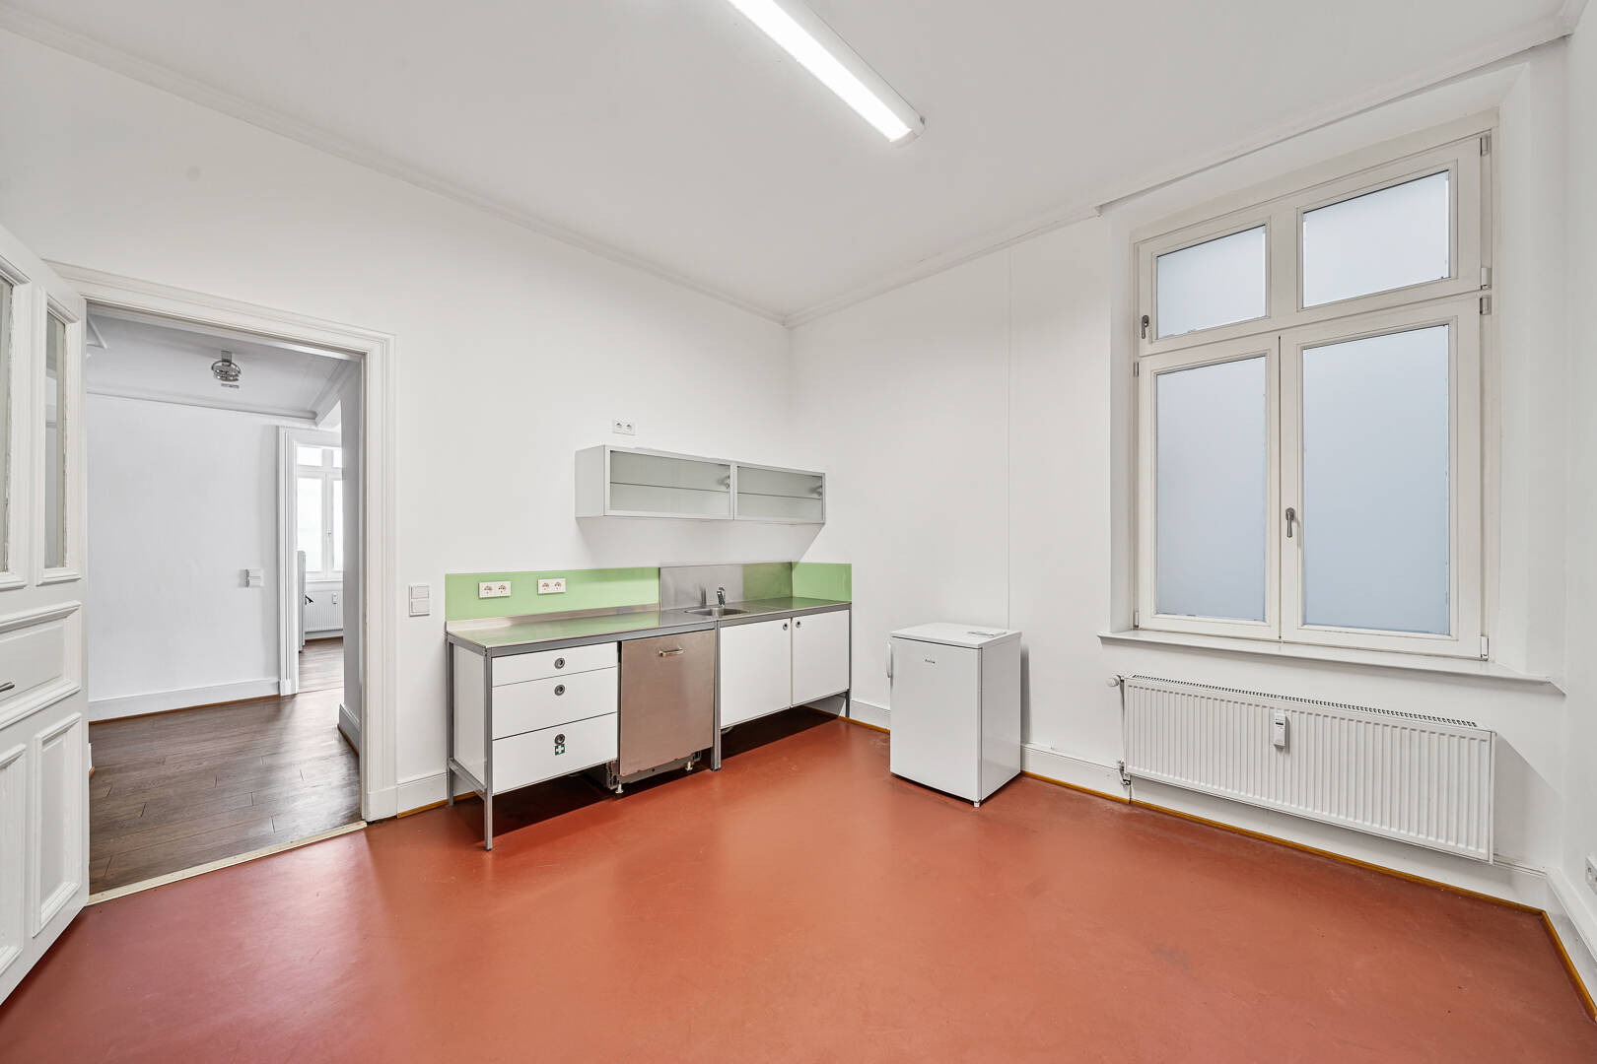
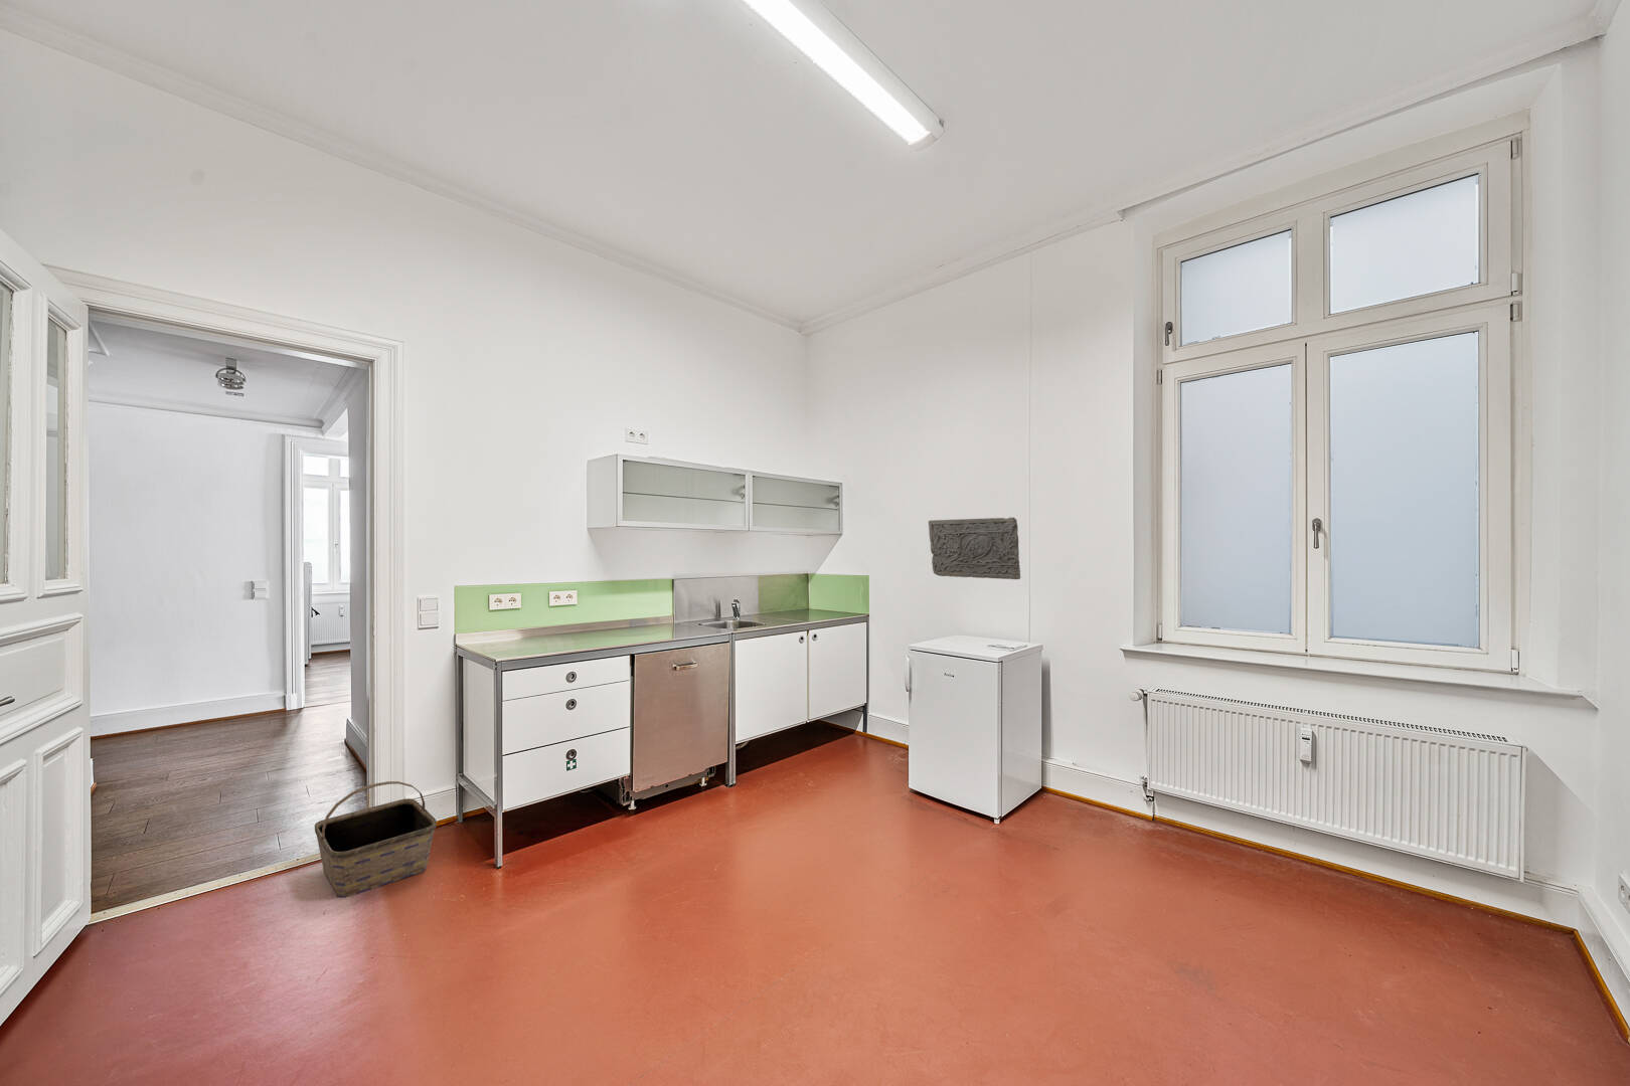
+ relief panel (971, 548)
+ basket (375, 827)
